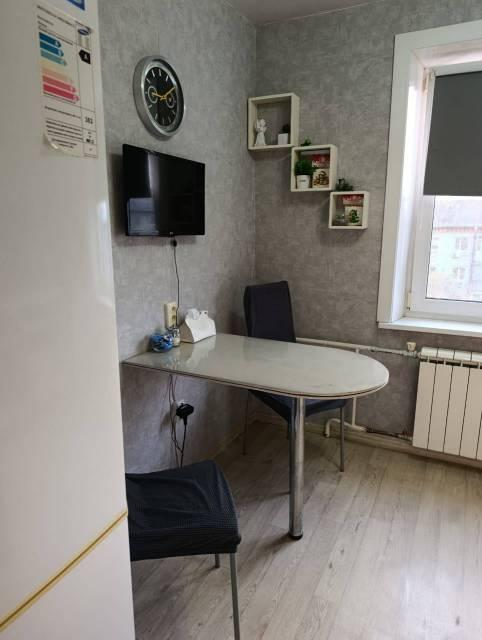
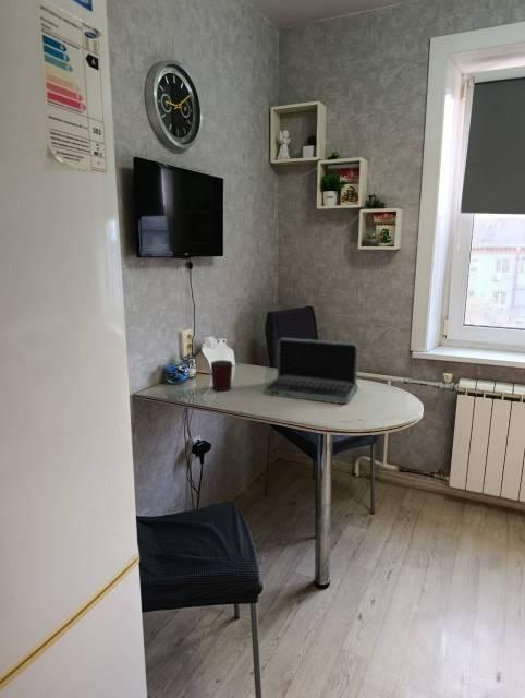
+ laptop (309, 366)
+ mug (220, 376)
